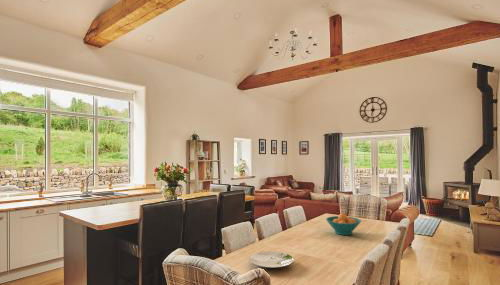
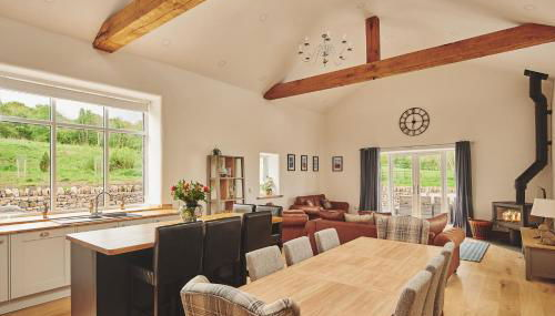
- plate (271, 261)
- fruit bowl (343, 223)
